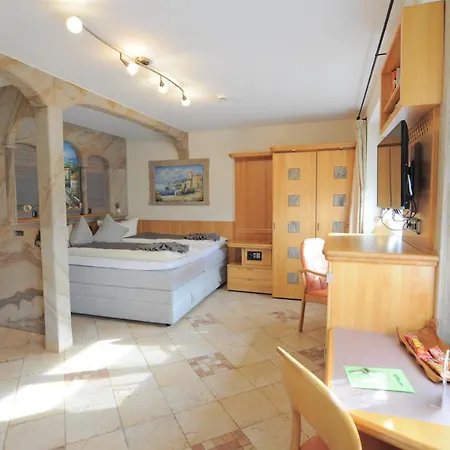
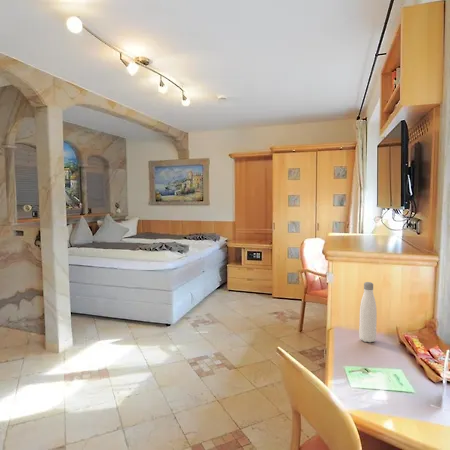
+ water bottle (368, 311)
